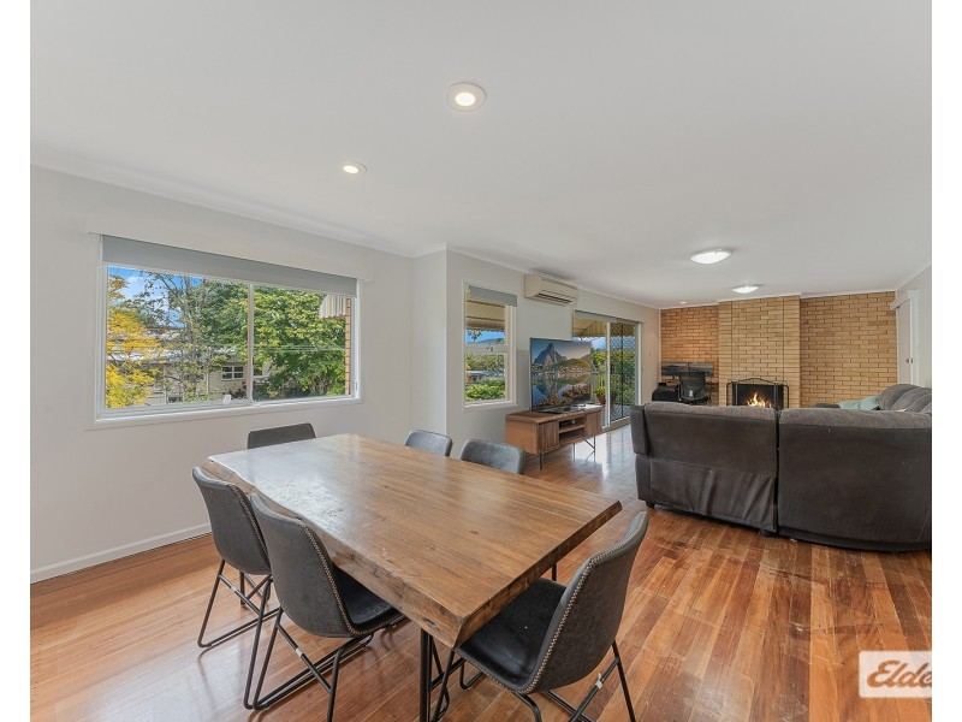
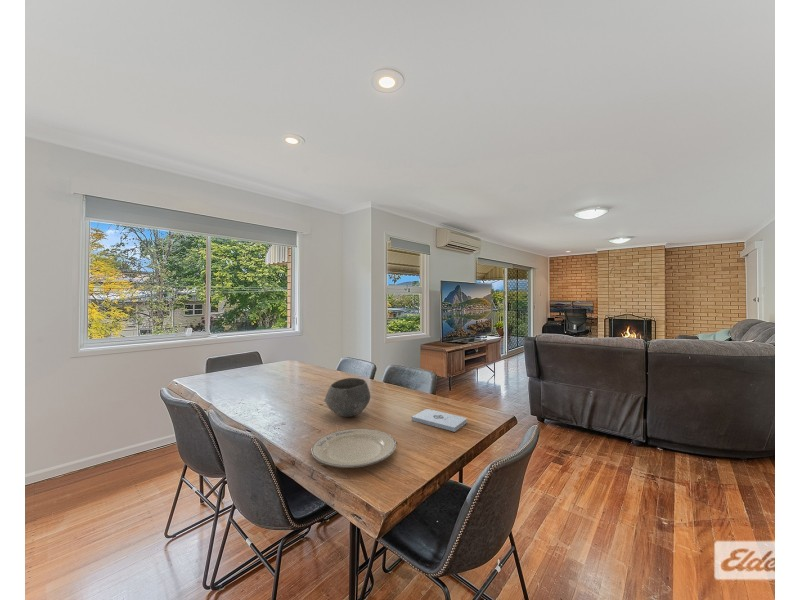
+ bowl (348, 397)
+ notepad (439, 419)
+ chinaware (354, 448)
